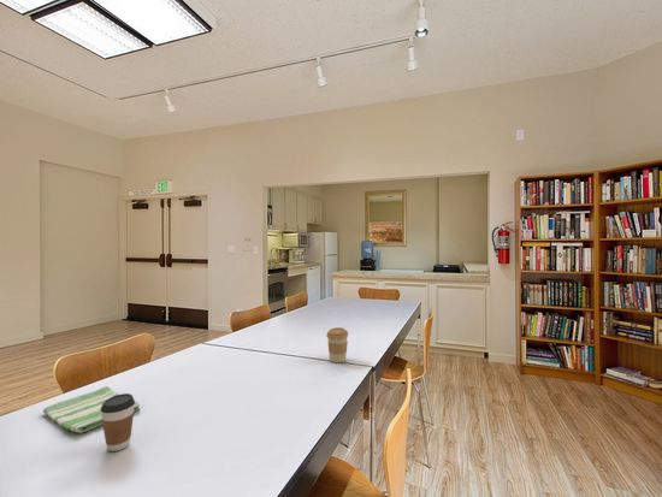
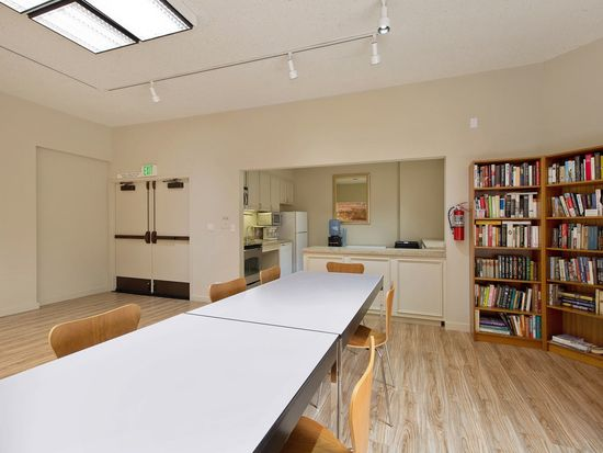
- coffee cup (118, 422)
- dish towel (93, 407)
- coffee cup (337, 344)
